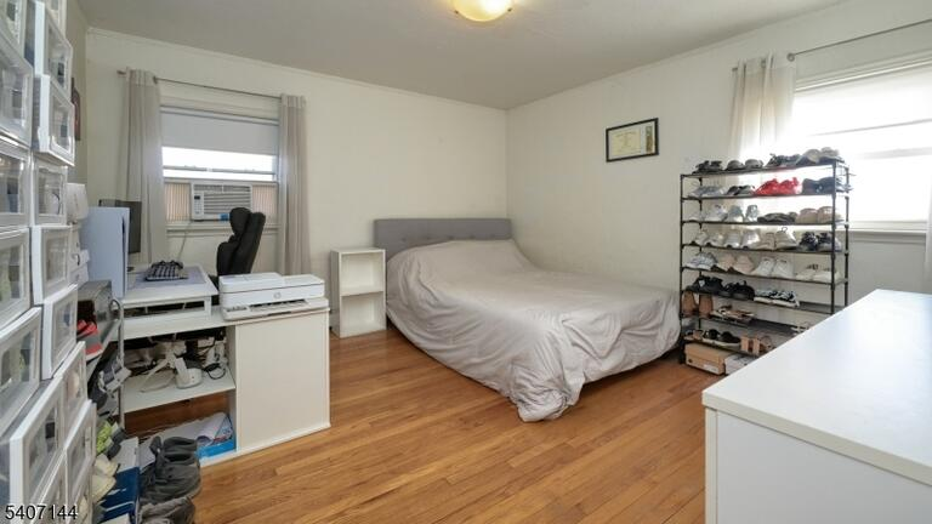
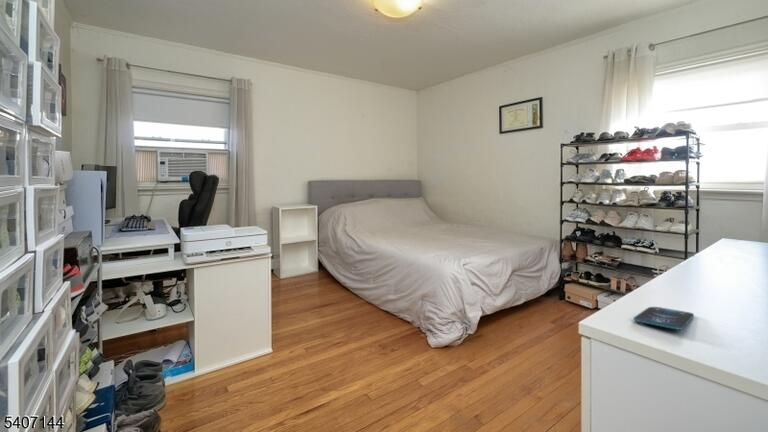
+ smartphone (664, 316)
